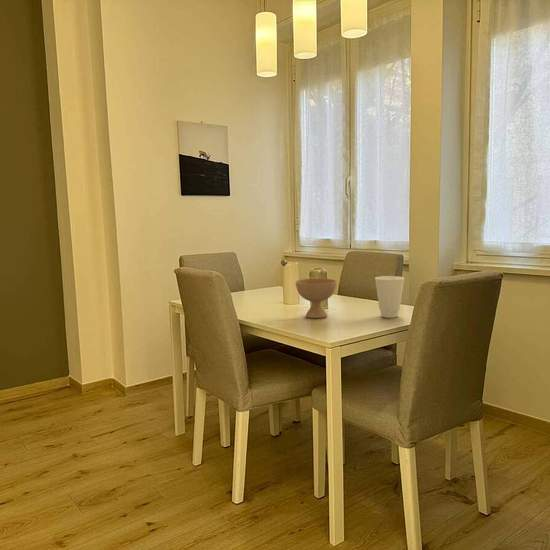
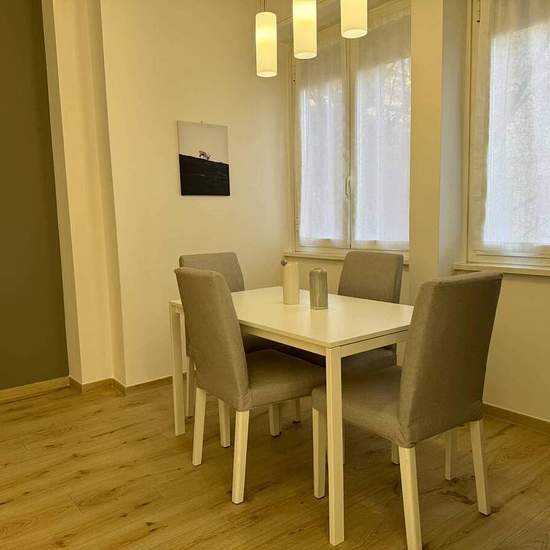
- cup (389, 296)
- bowl (316, 298)
